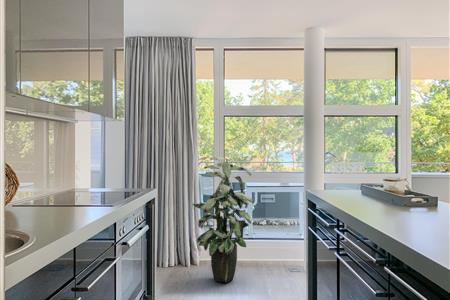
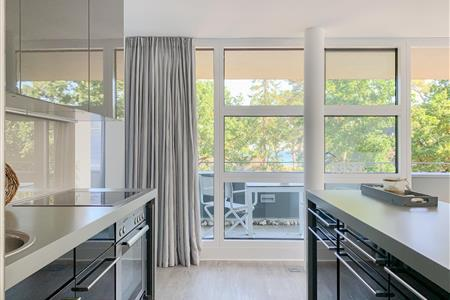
- indoor plant (222, 217)
